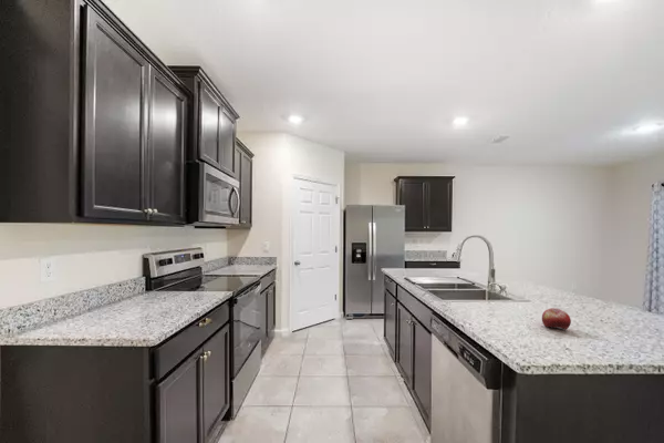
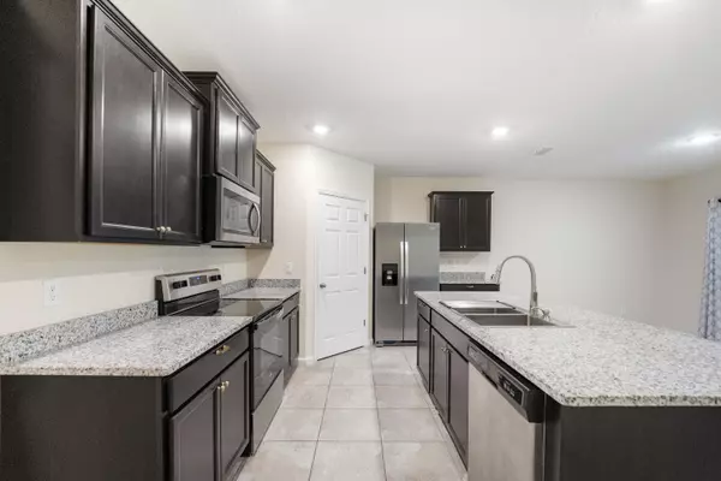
- fruit (556, 318)
